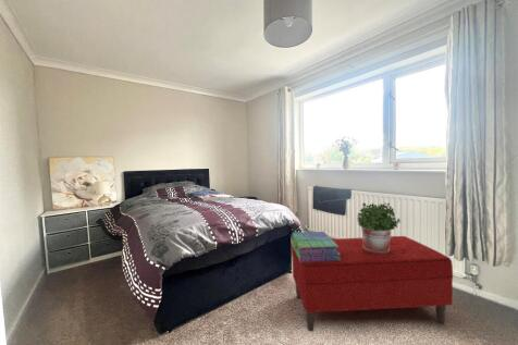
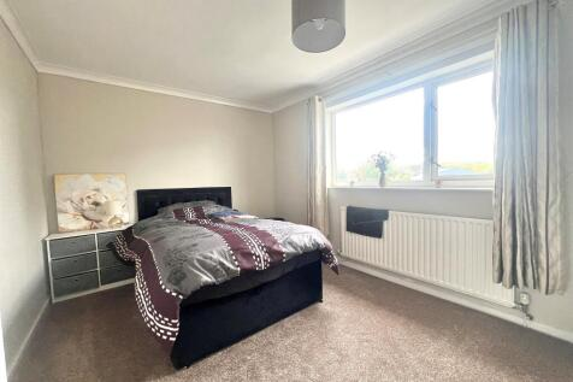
- bench (362, 278)
- potted plant (378, 225)
- stack of books (312, 244)
